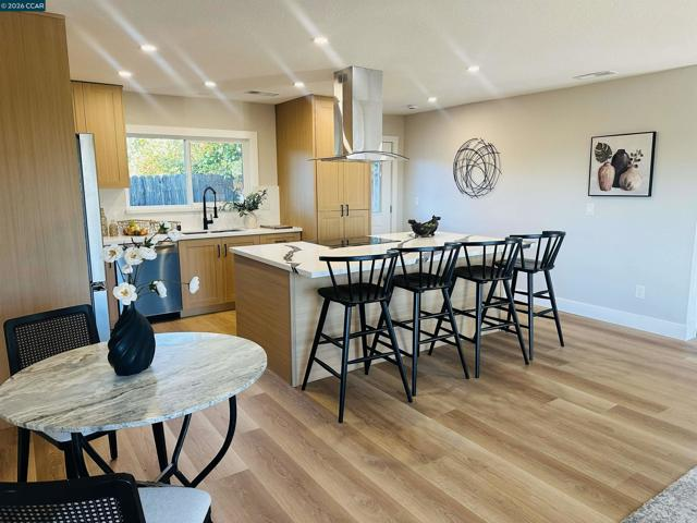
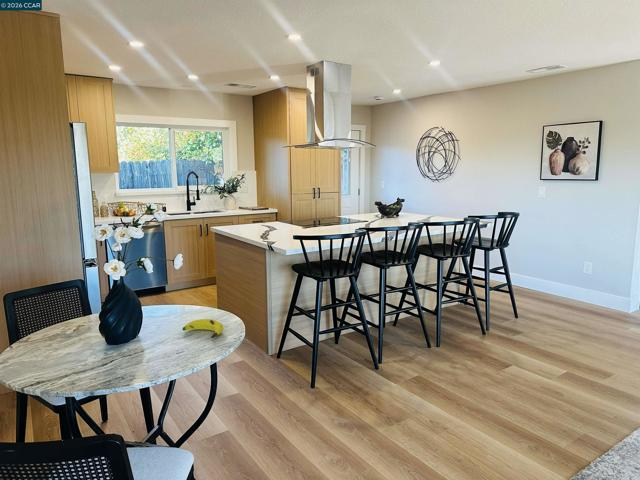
+ banana (202, 328)
